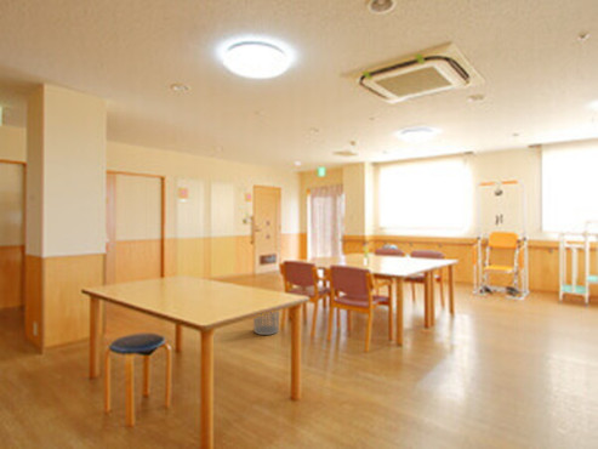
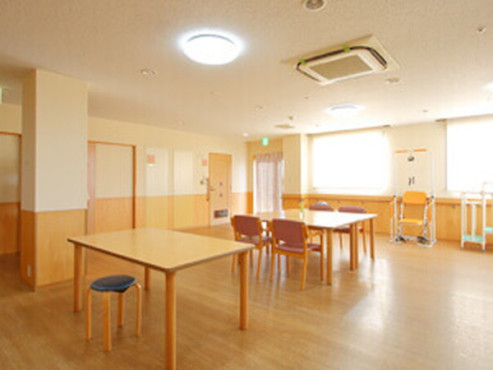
- waste bin (266, 317)
